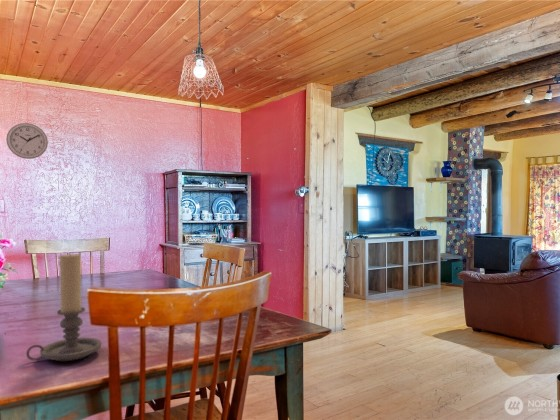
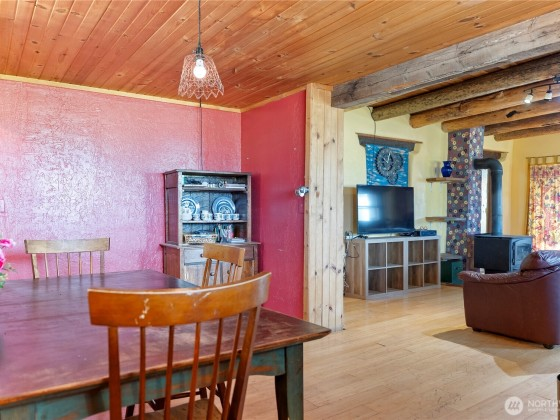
- candle holder (64, 304)
- wall clock (27, 140)
